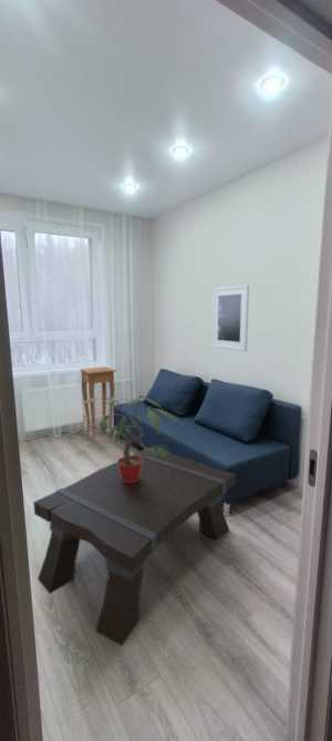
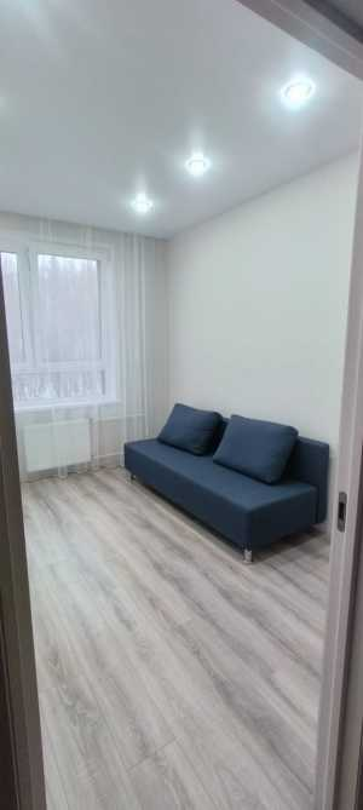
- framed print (229, 318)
- potted plant (128, 439)
- side table (102, 402)
- coffee table (143, 519)
